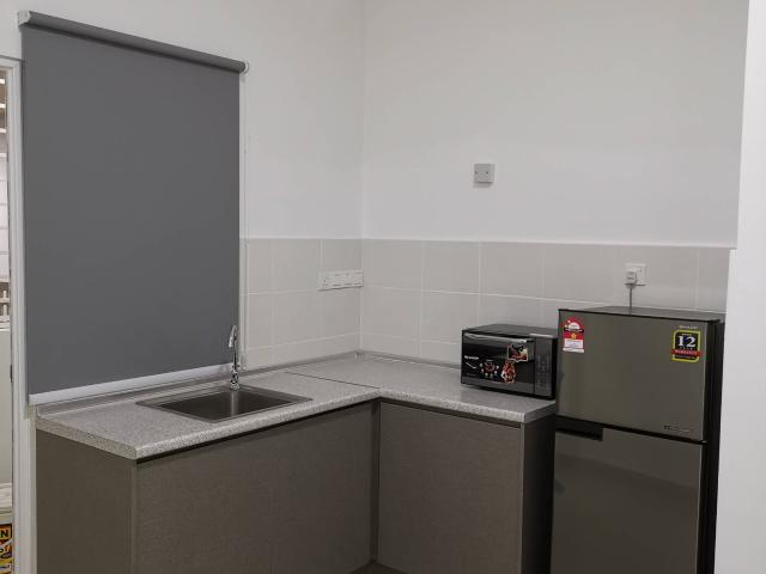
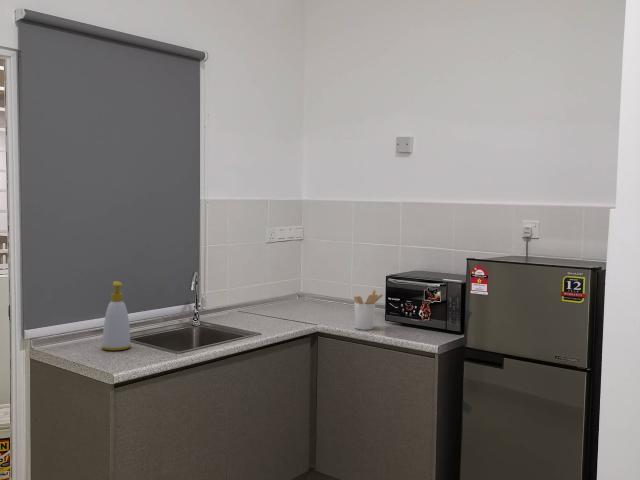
+ soap bottle (116, 315)
+ utensil holder (368, 309)
